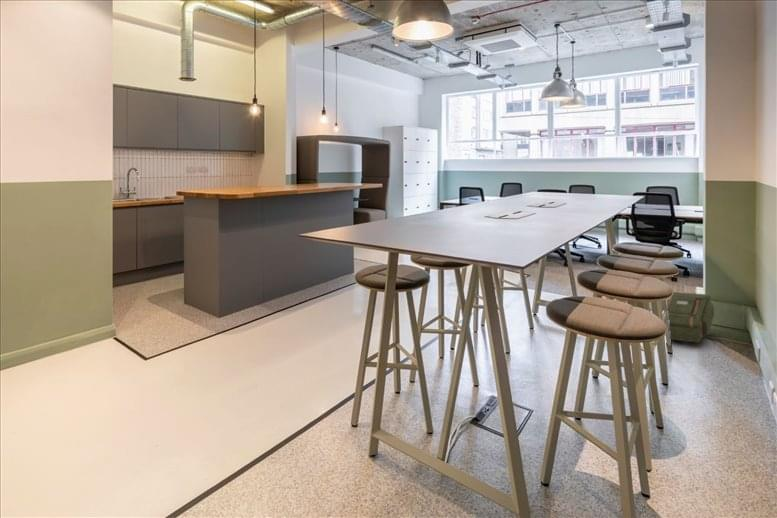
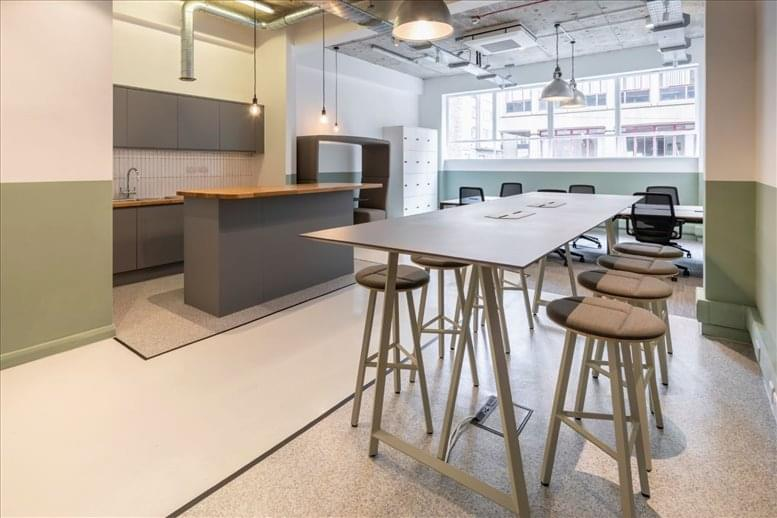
- backpack (683, 315)
